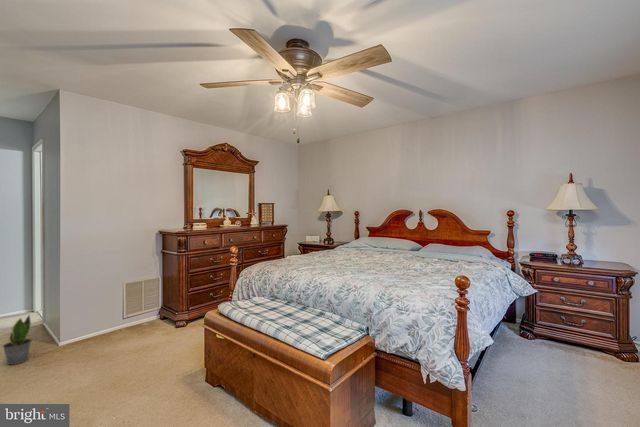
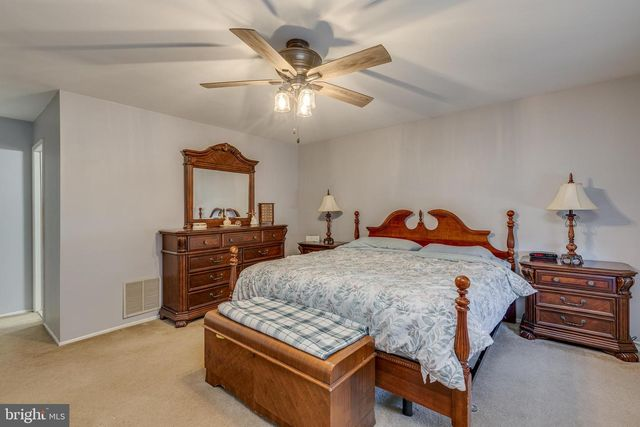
- potted plant (17, 338)
